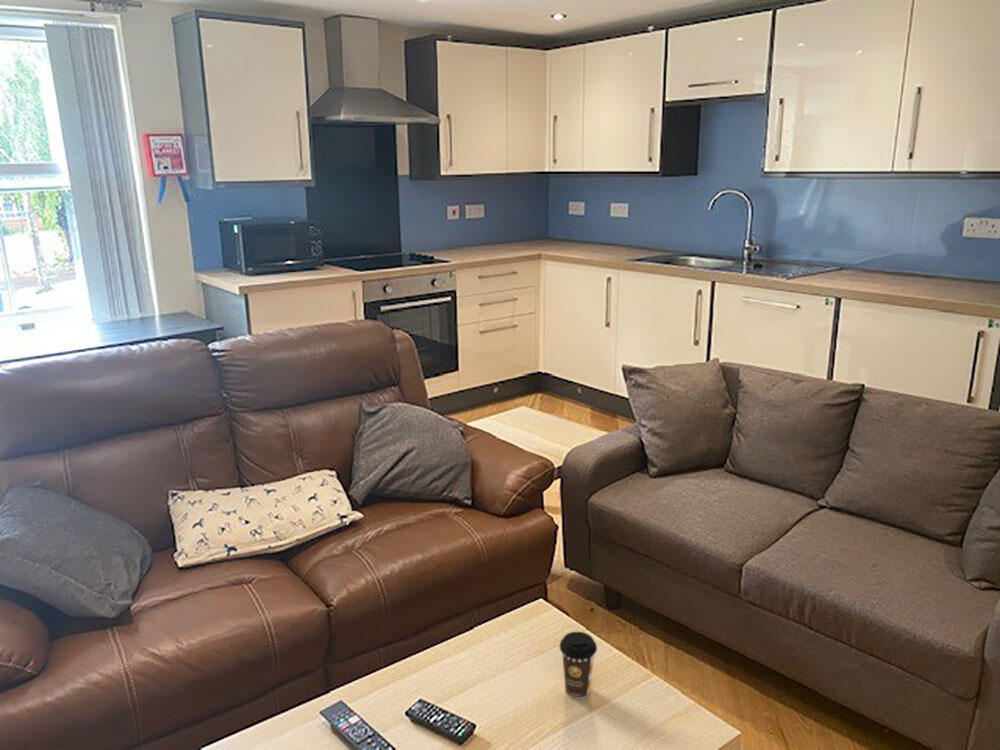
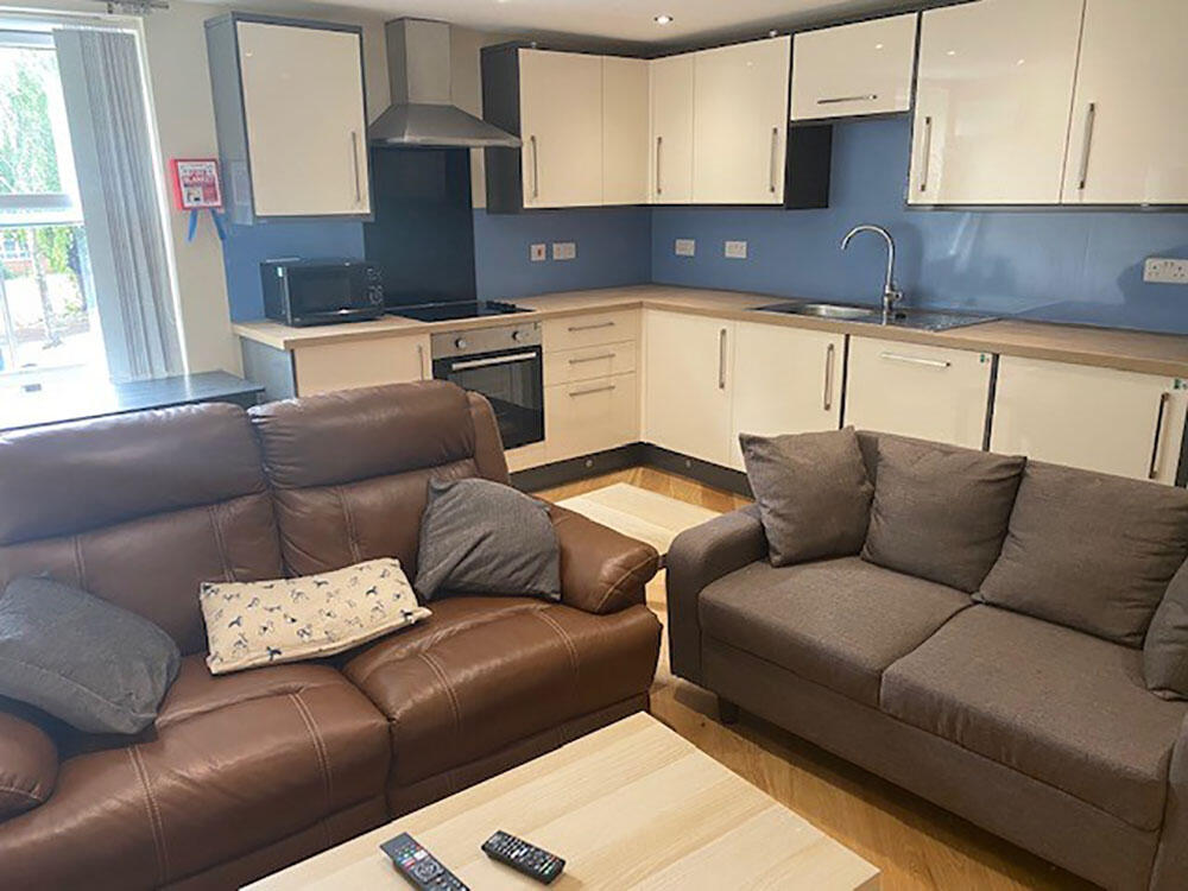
- coffee cup (577, 665)
